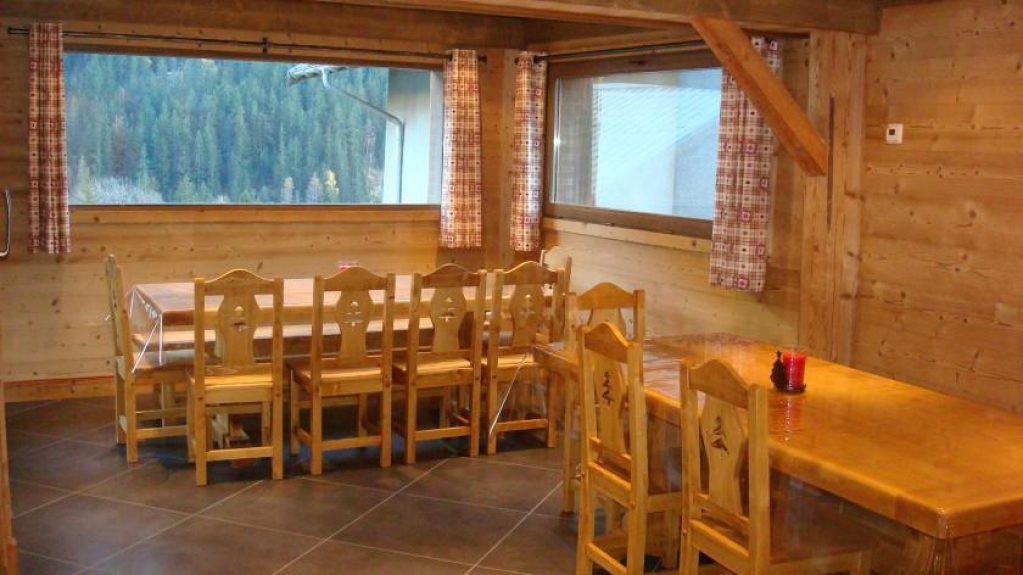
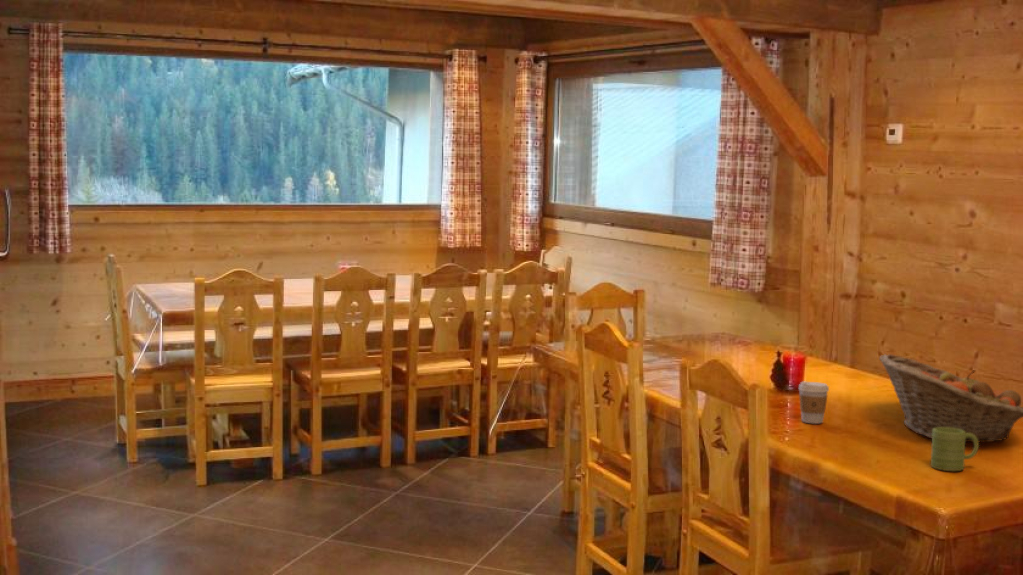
+ coffee cup (813, 401)
+ mug (955, 449)
+ fruit basket (950, 395)
